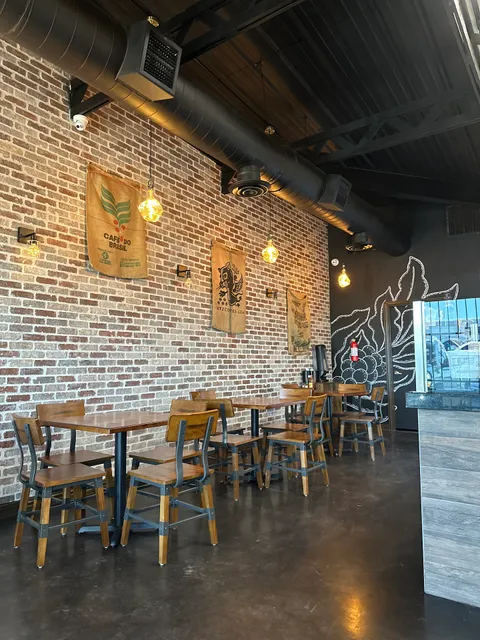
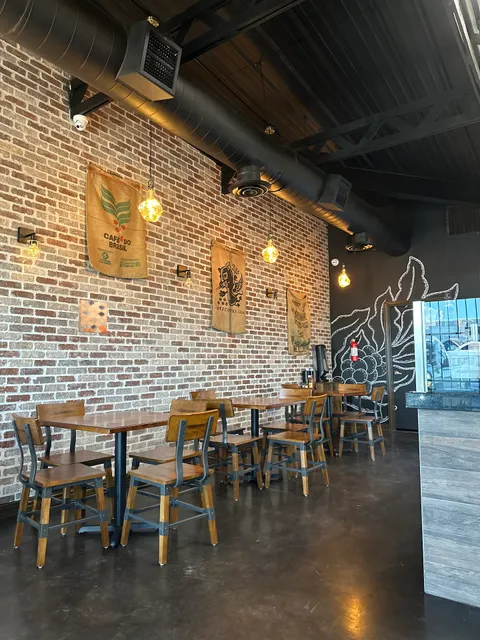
+ wall art (92, 317)
